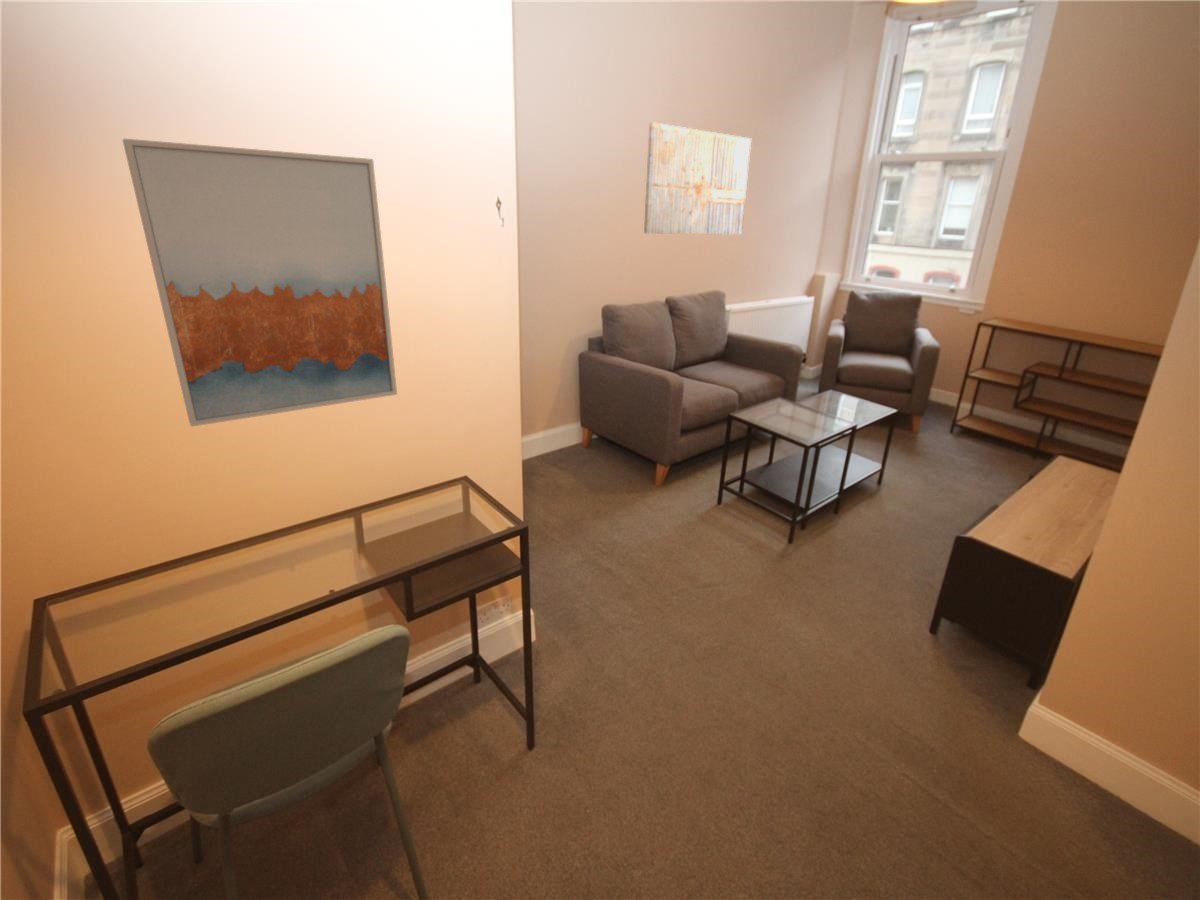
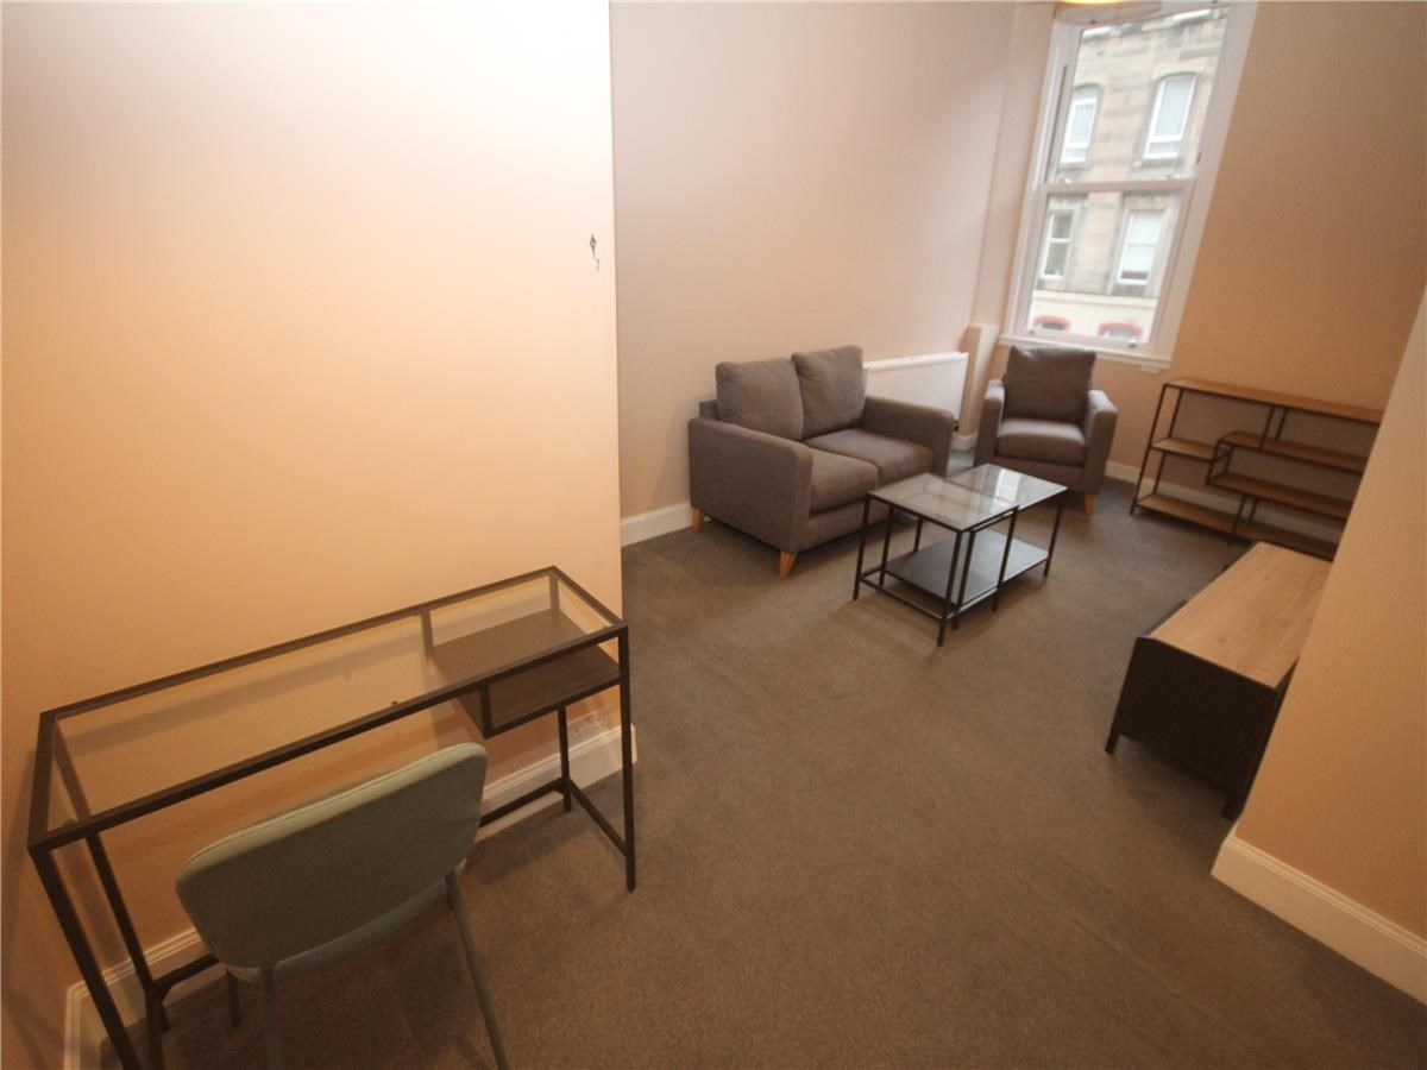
- wall art (699, 184)
- wall art (282, 288)
